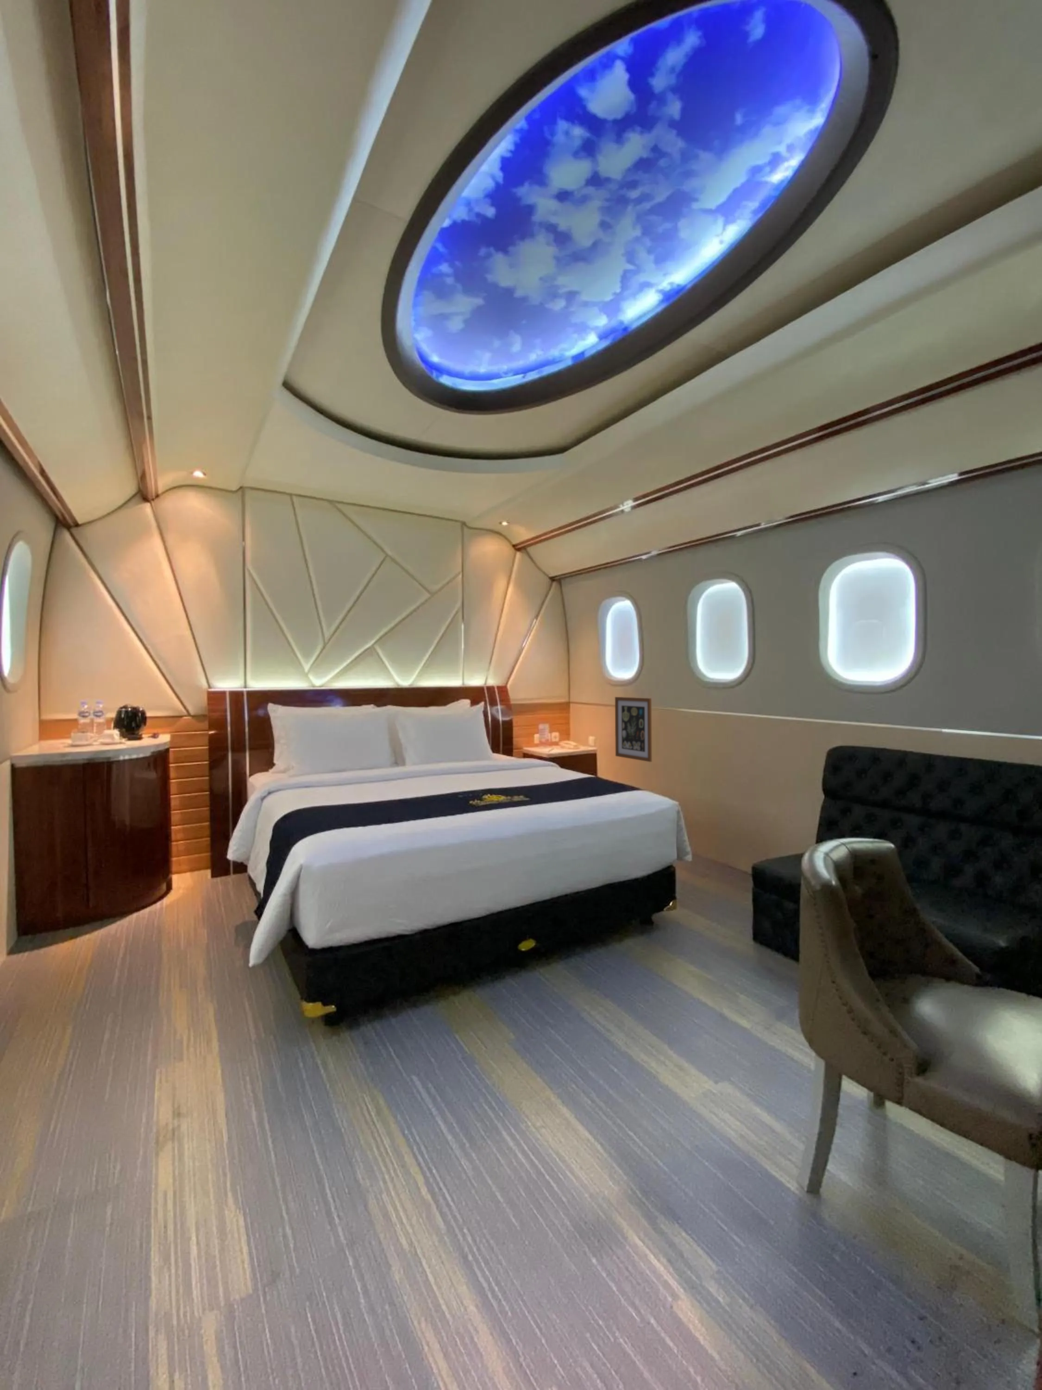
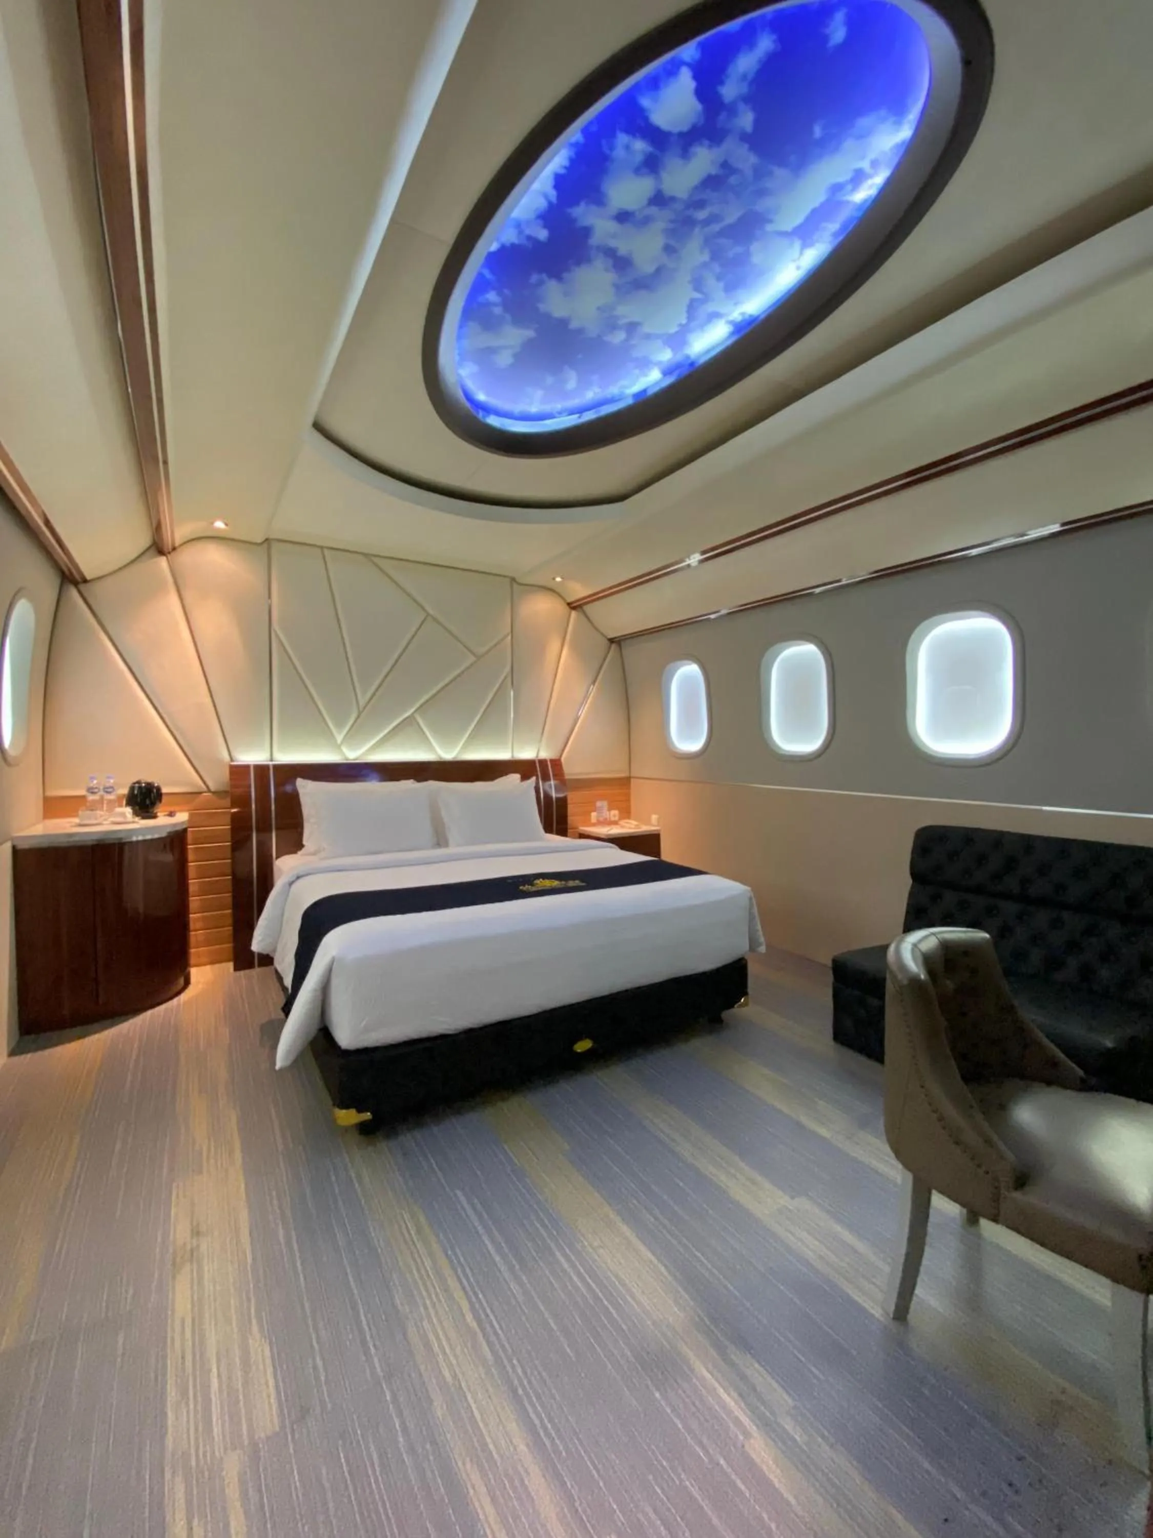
- wall art (633, 728)
